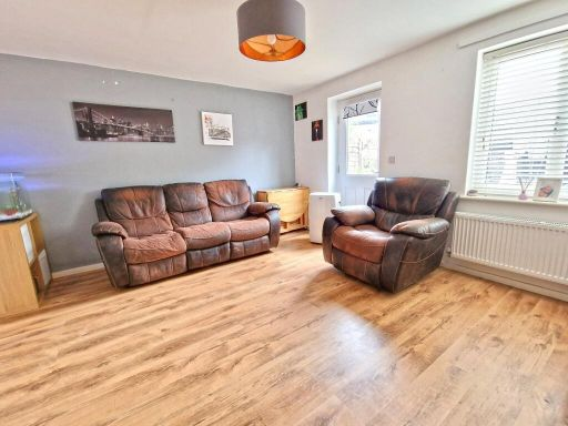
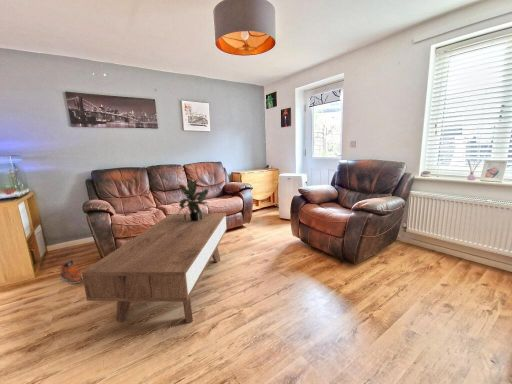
+ sneaker (71, 271)
+ coffee table (175, 259)
+ potted plant (191, 200)
